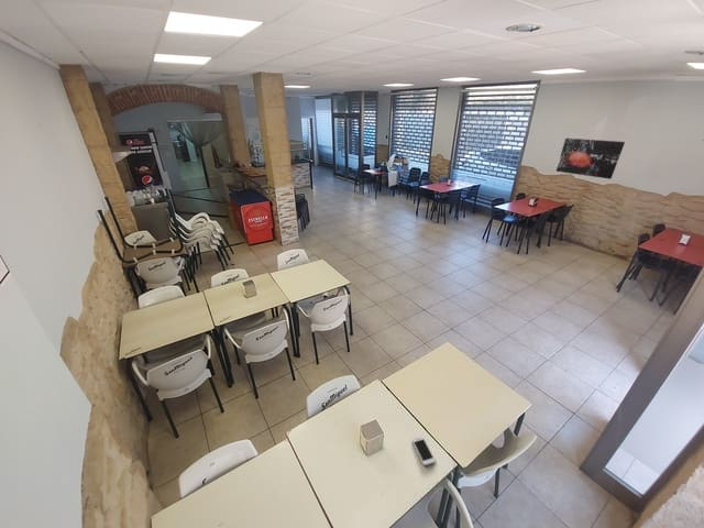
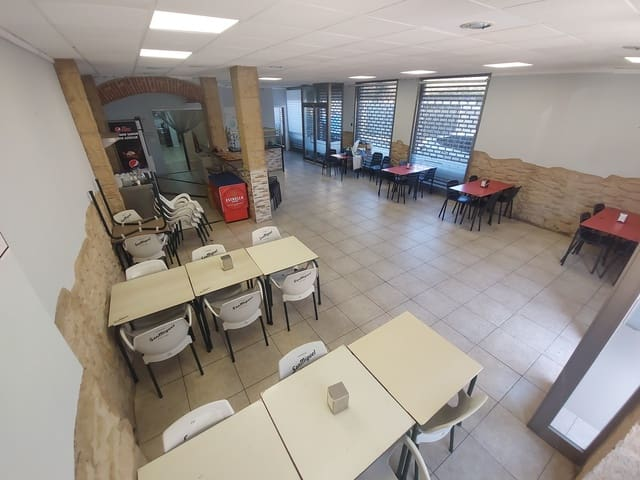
- wall art (587, 157)
- smartphone (422, 450)
